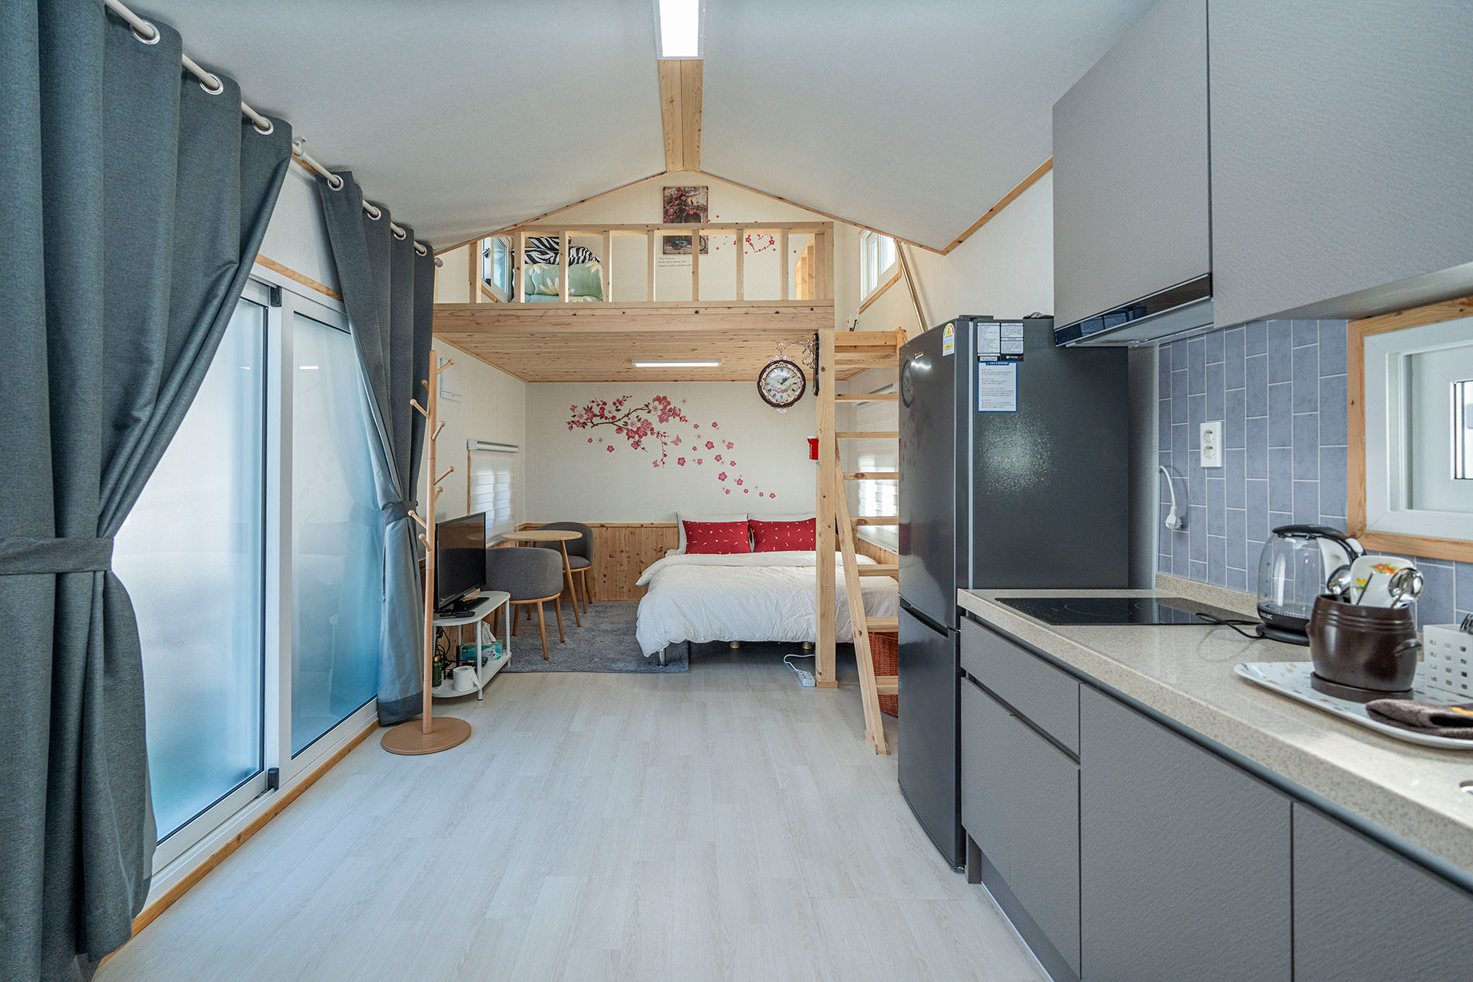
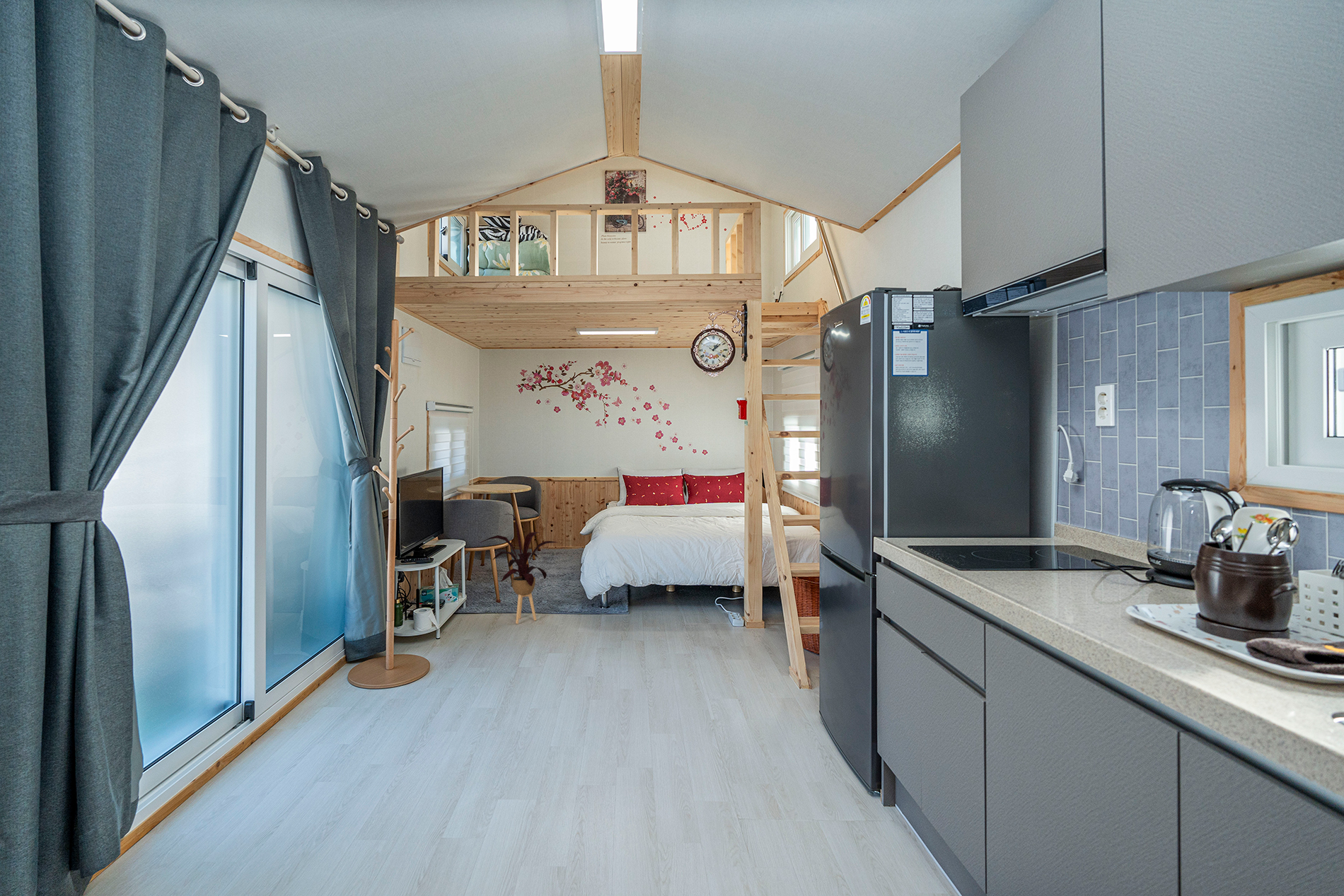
+ house plant (520, 565)
